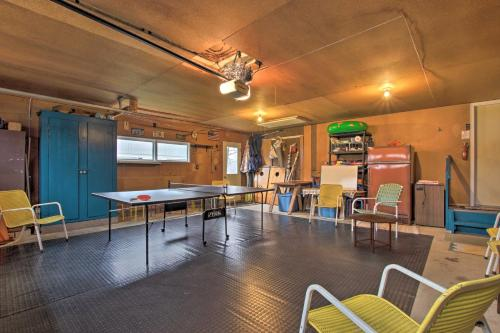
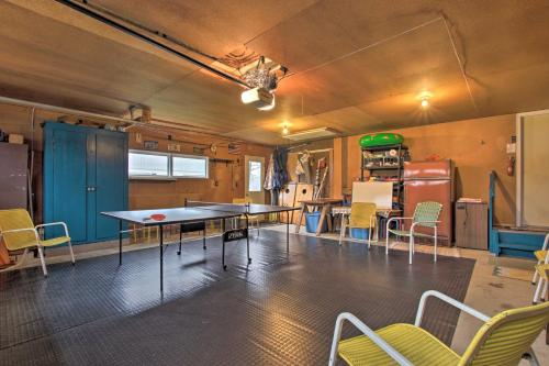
- side table (371, 232)
